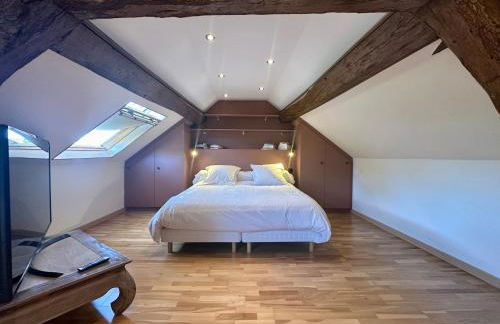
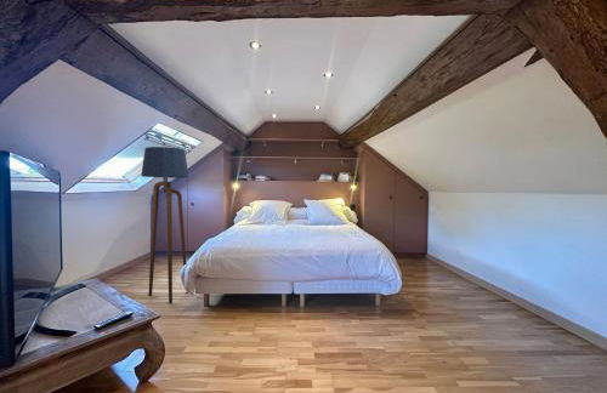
+ floor lamp (166, 222)
